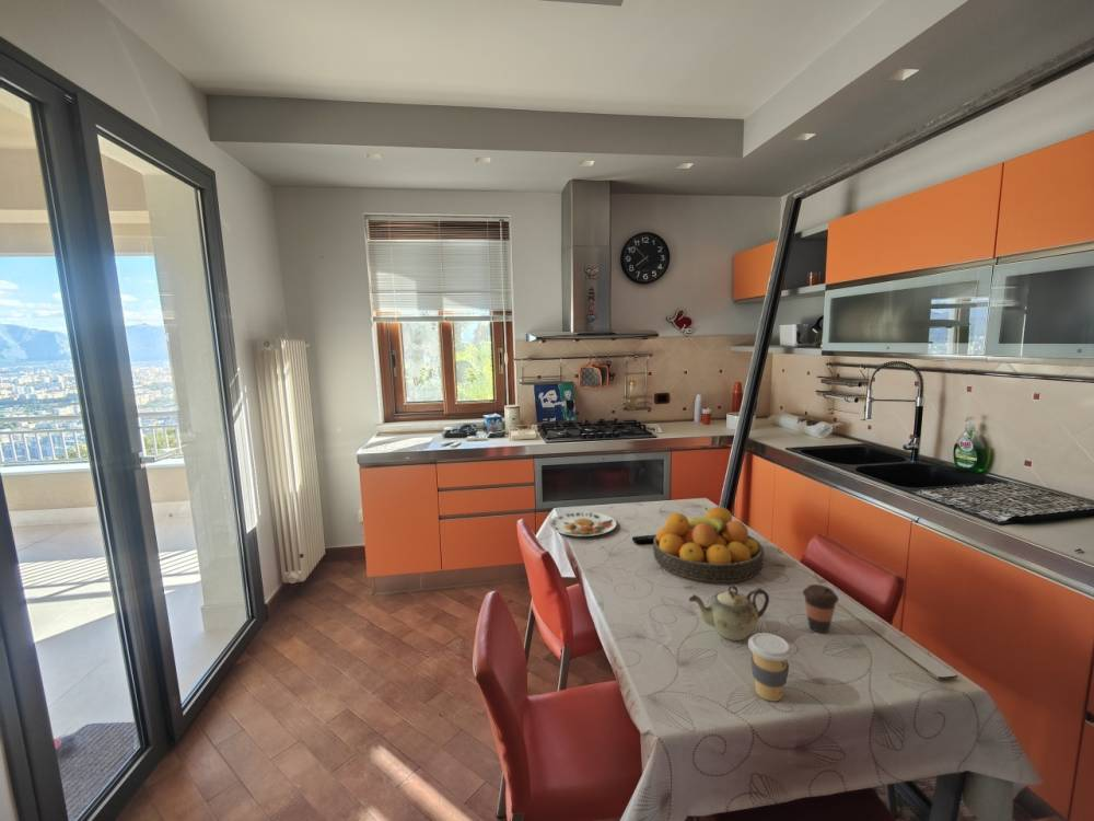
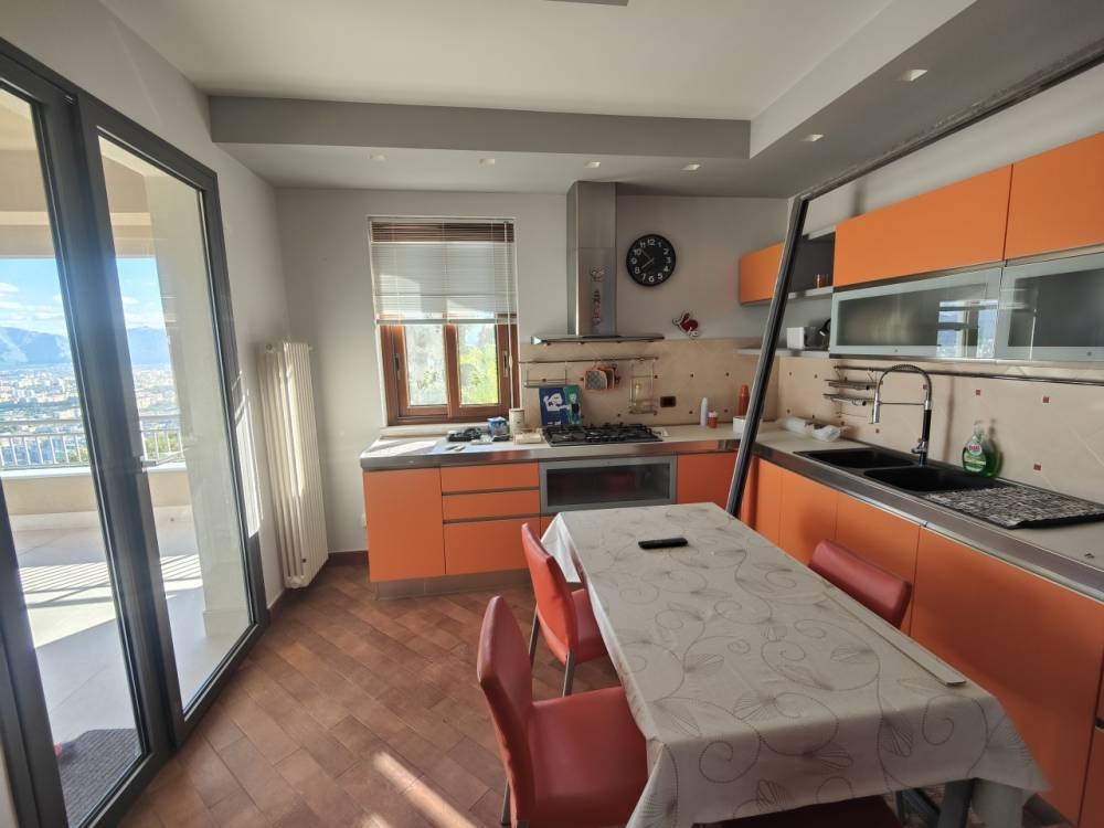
- coffee cup (819, 609)
- plate (582, 523)
- fruit bowl (706, 535)
- teapot (728, 609)
- coffee cup (769, 668)
